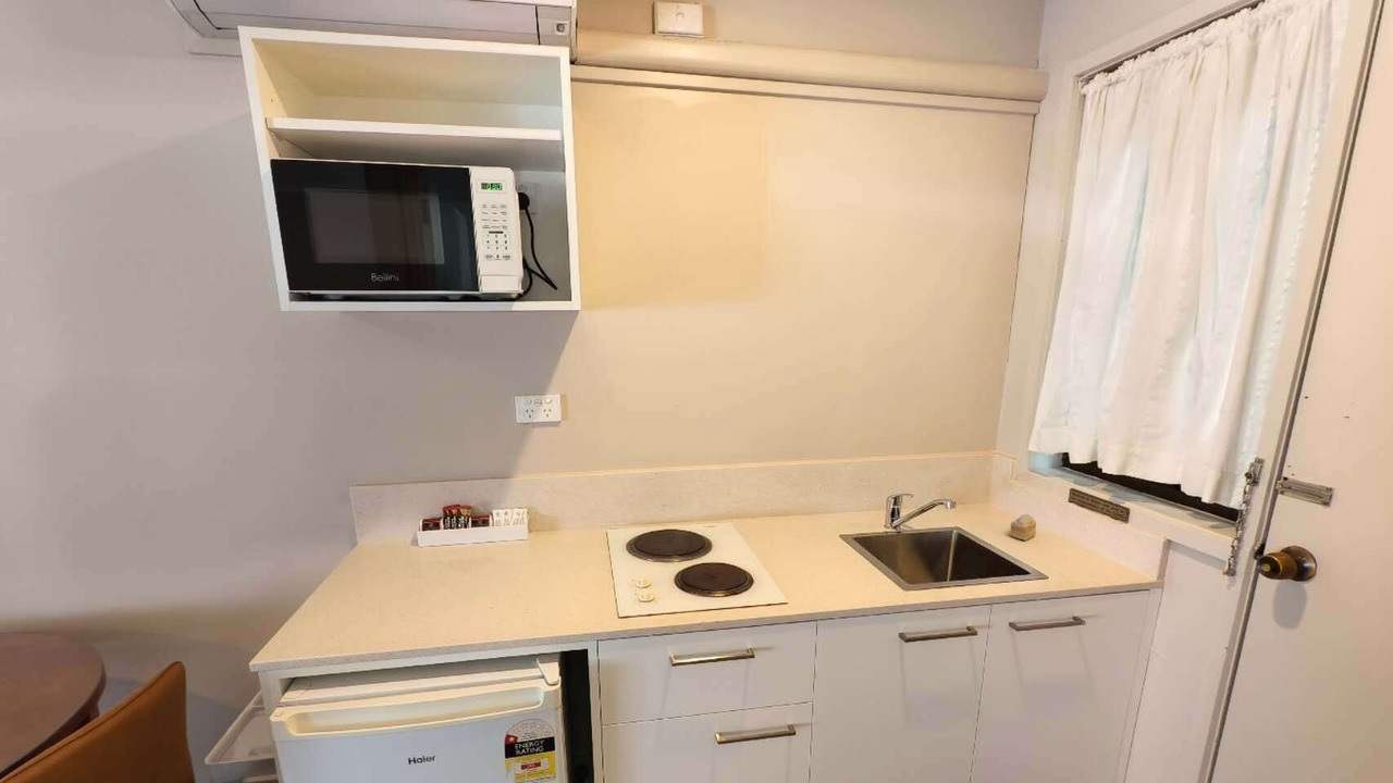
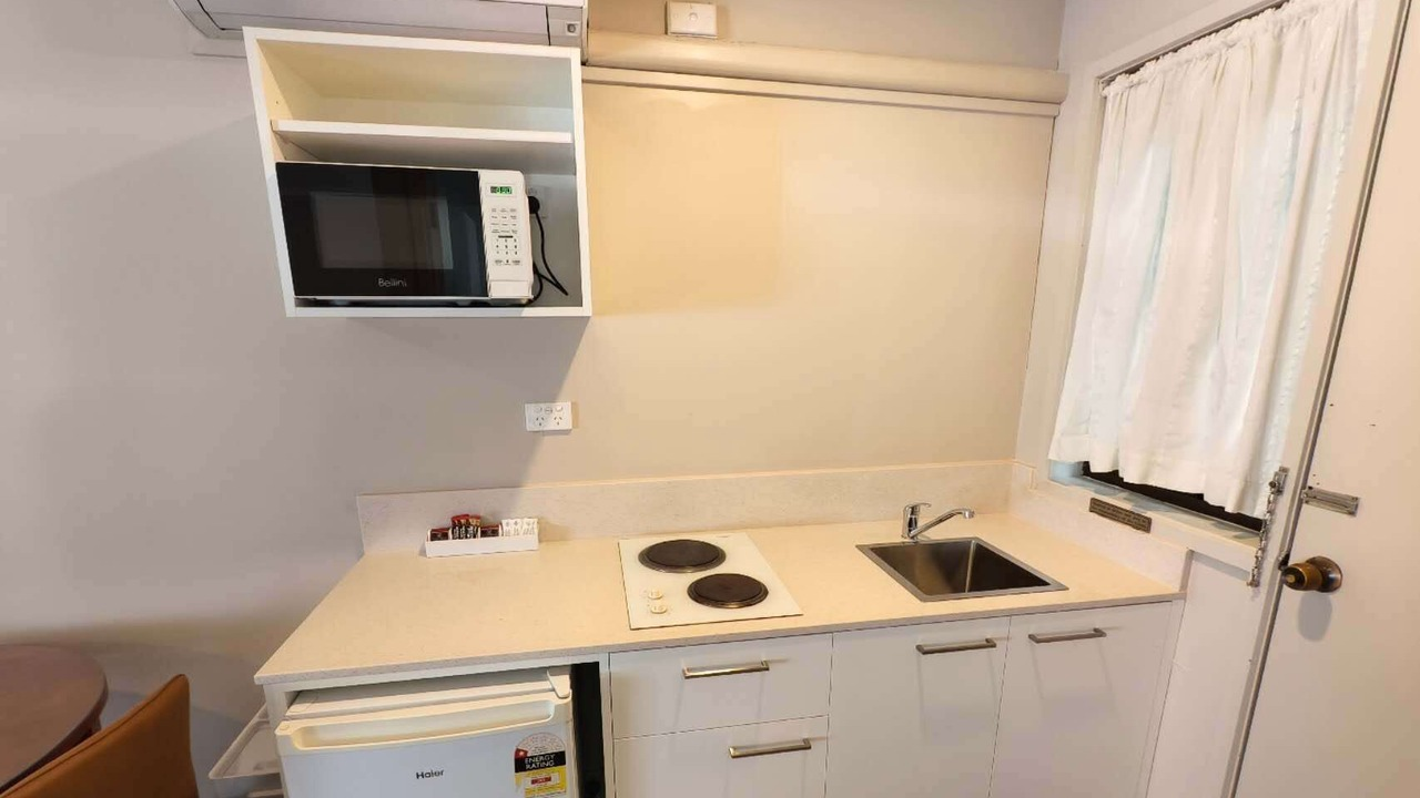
- cake slice (1023, 525)
